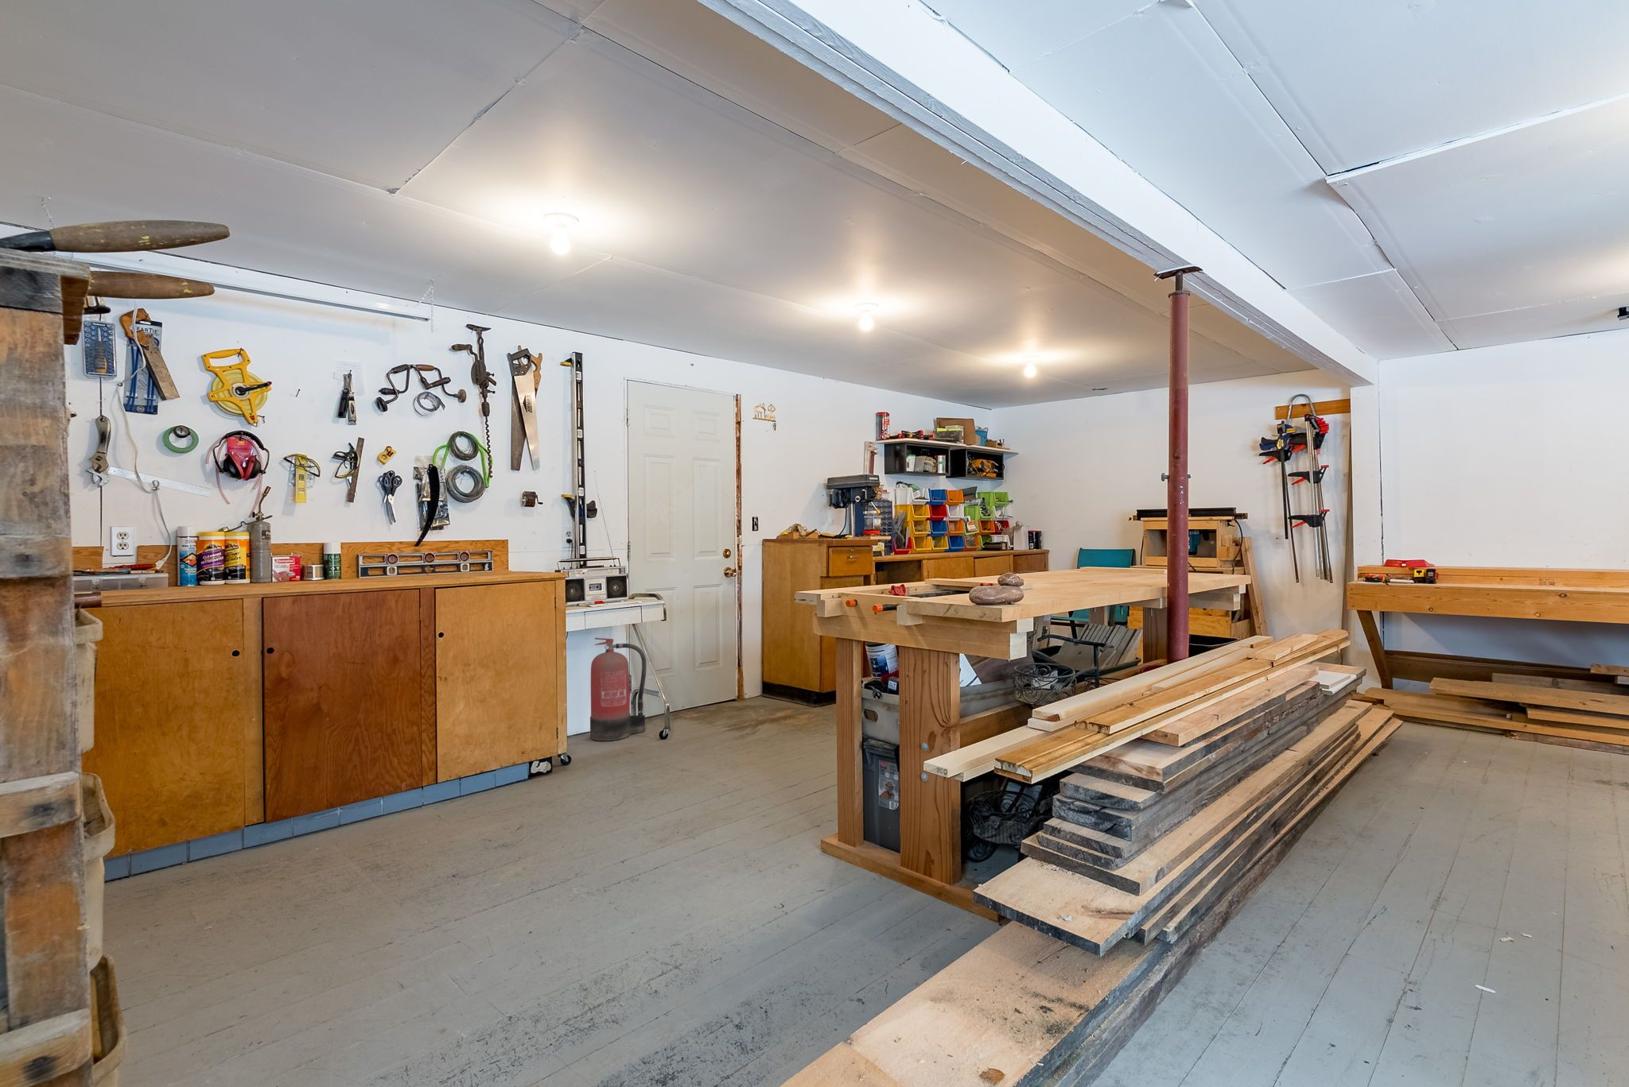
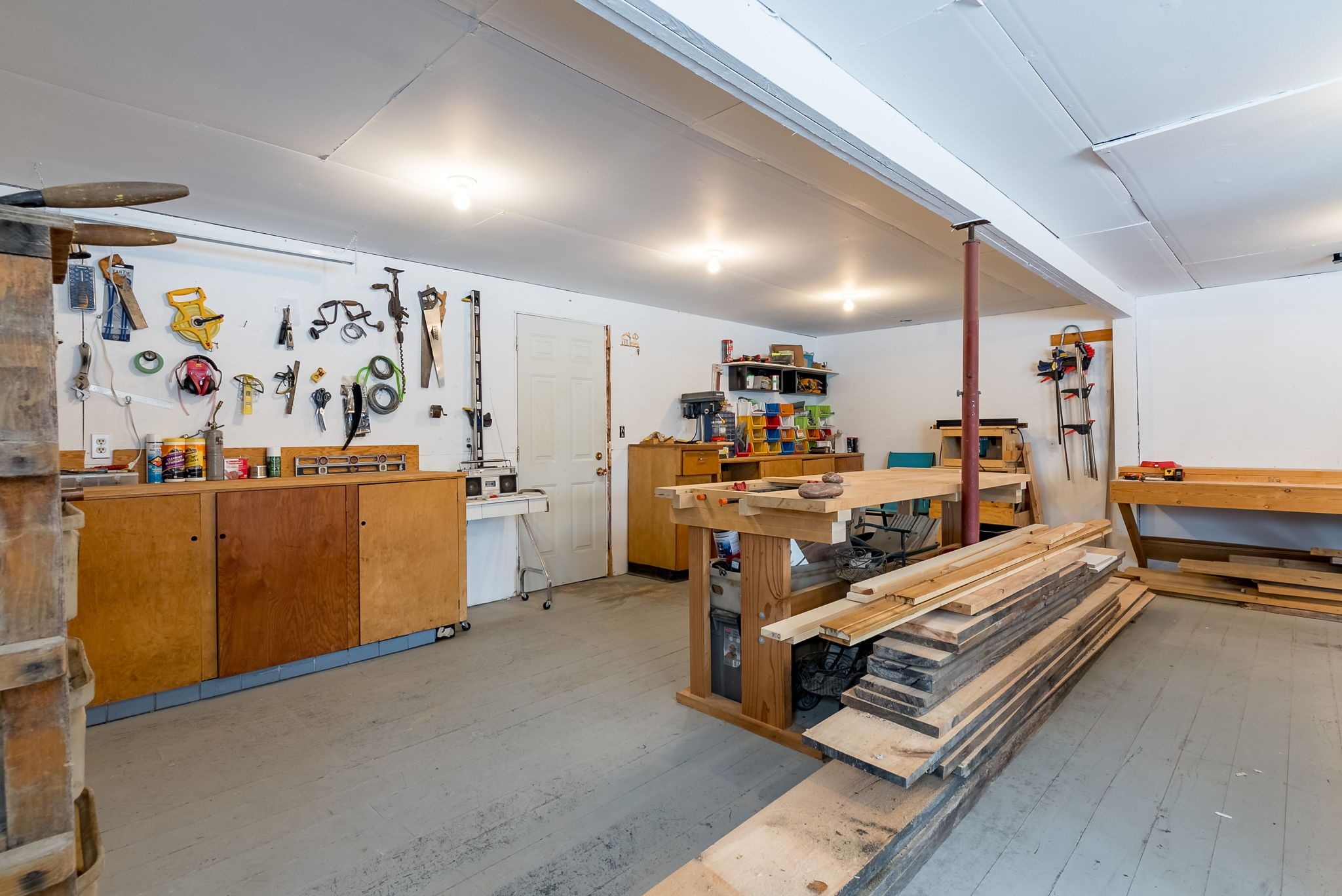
- fire extinguisher (617, 685)
